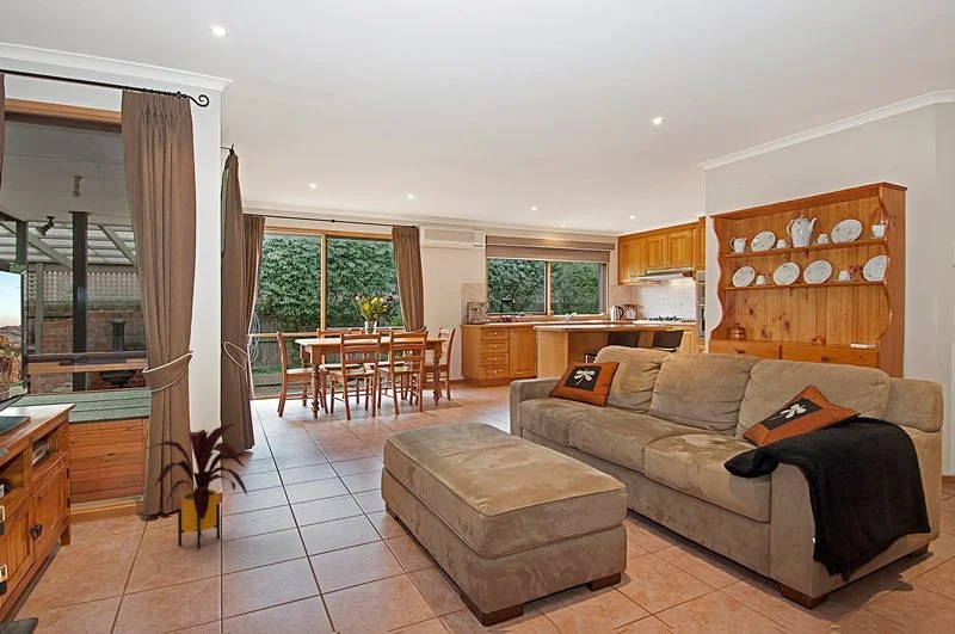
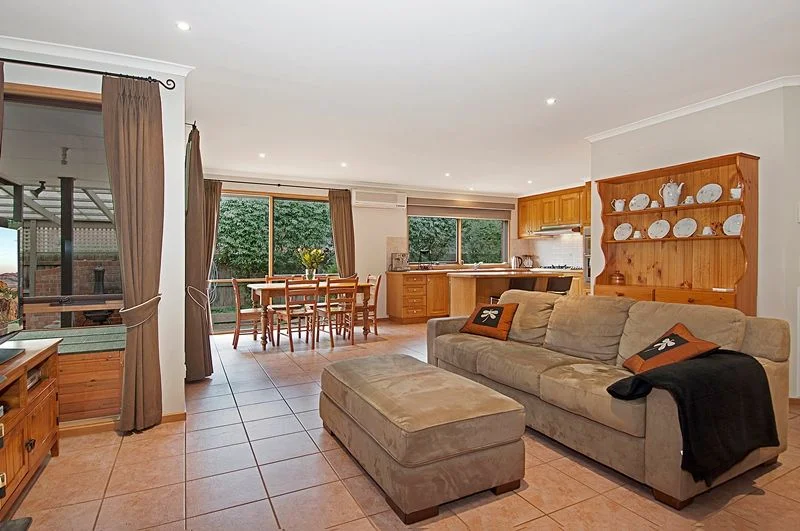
- house plant (197, 484)
